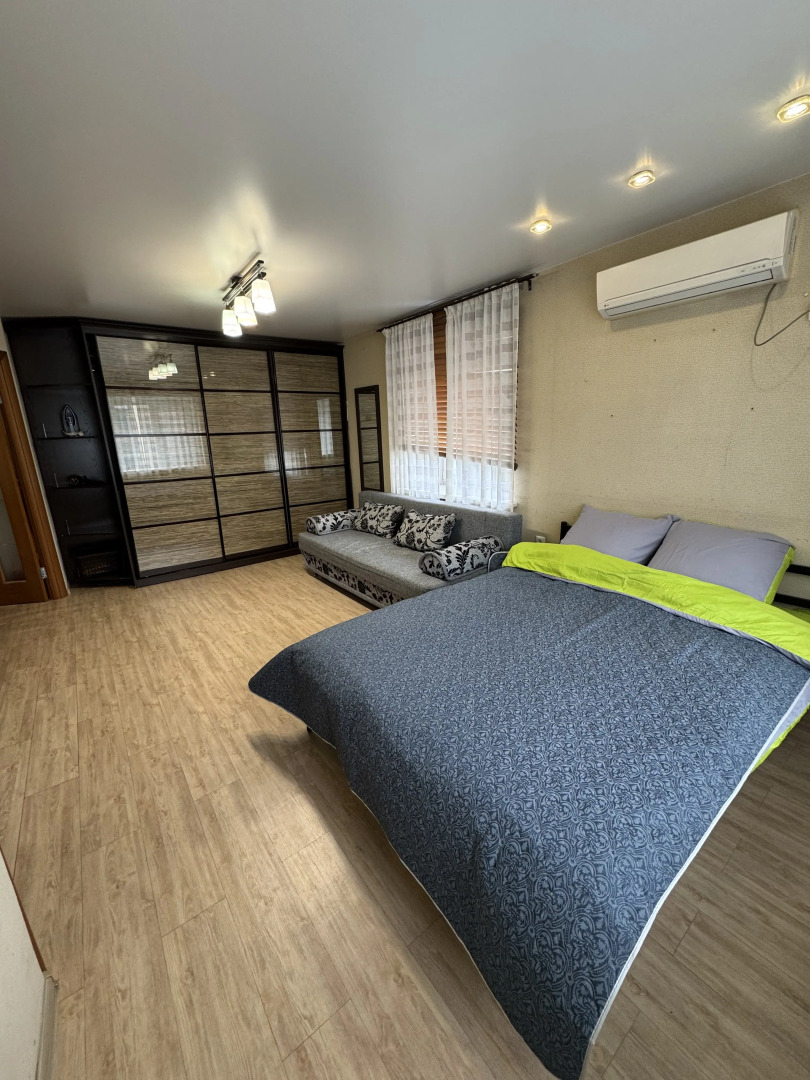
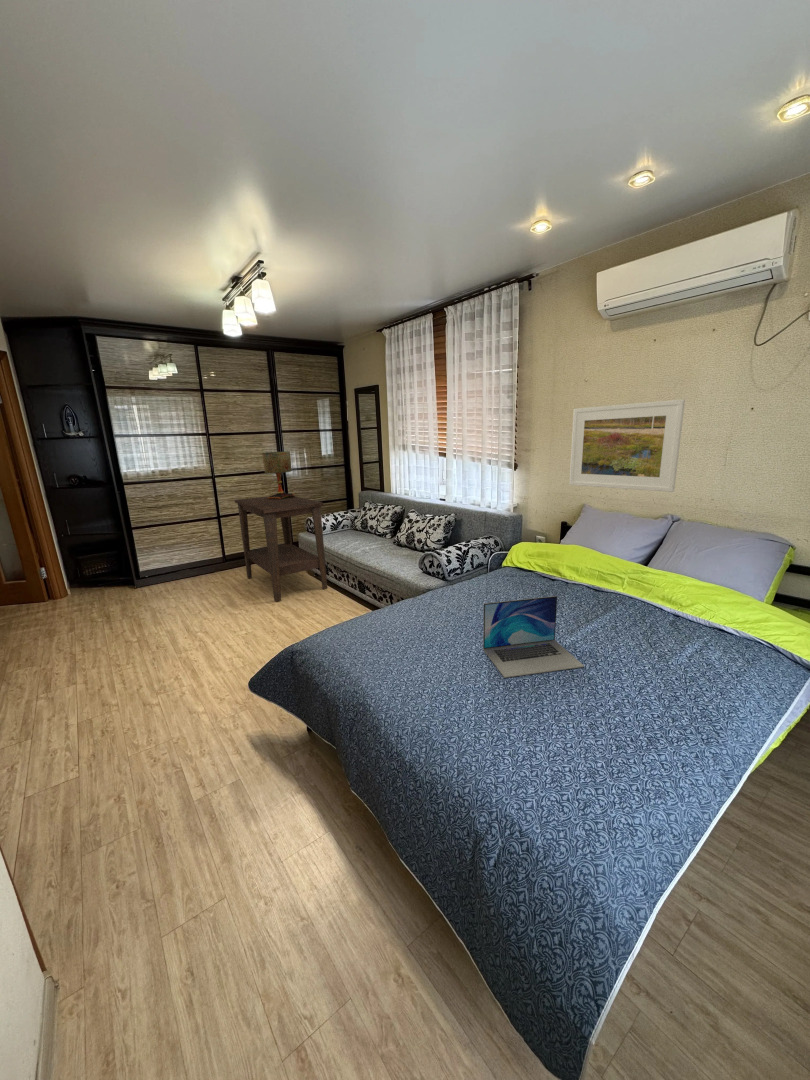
+ laptop (532, 634)
+ side table (281, 544)
+ table lamp (278, 474)
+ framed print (620, 447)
